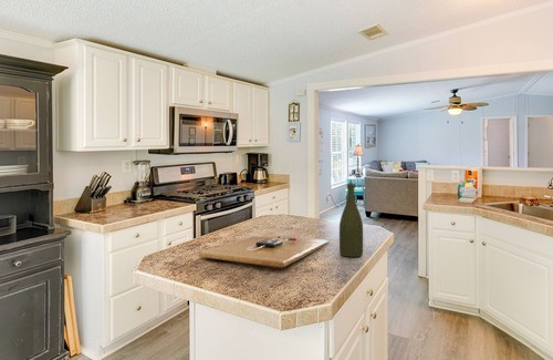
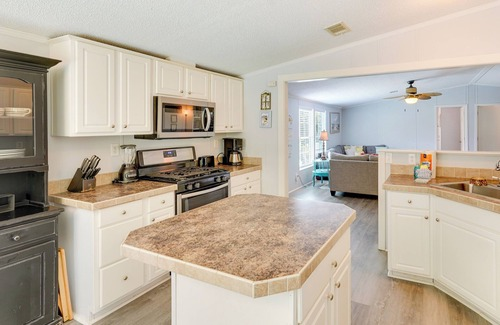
- cutting board (269, 245)
- bottle (351, 219)
